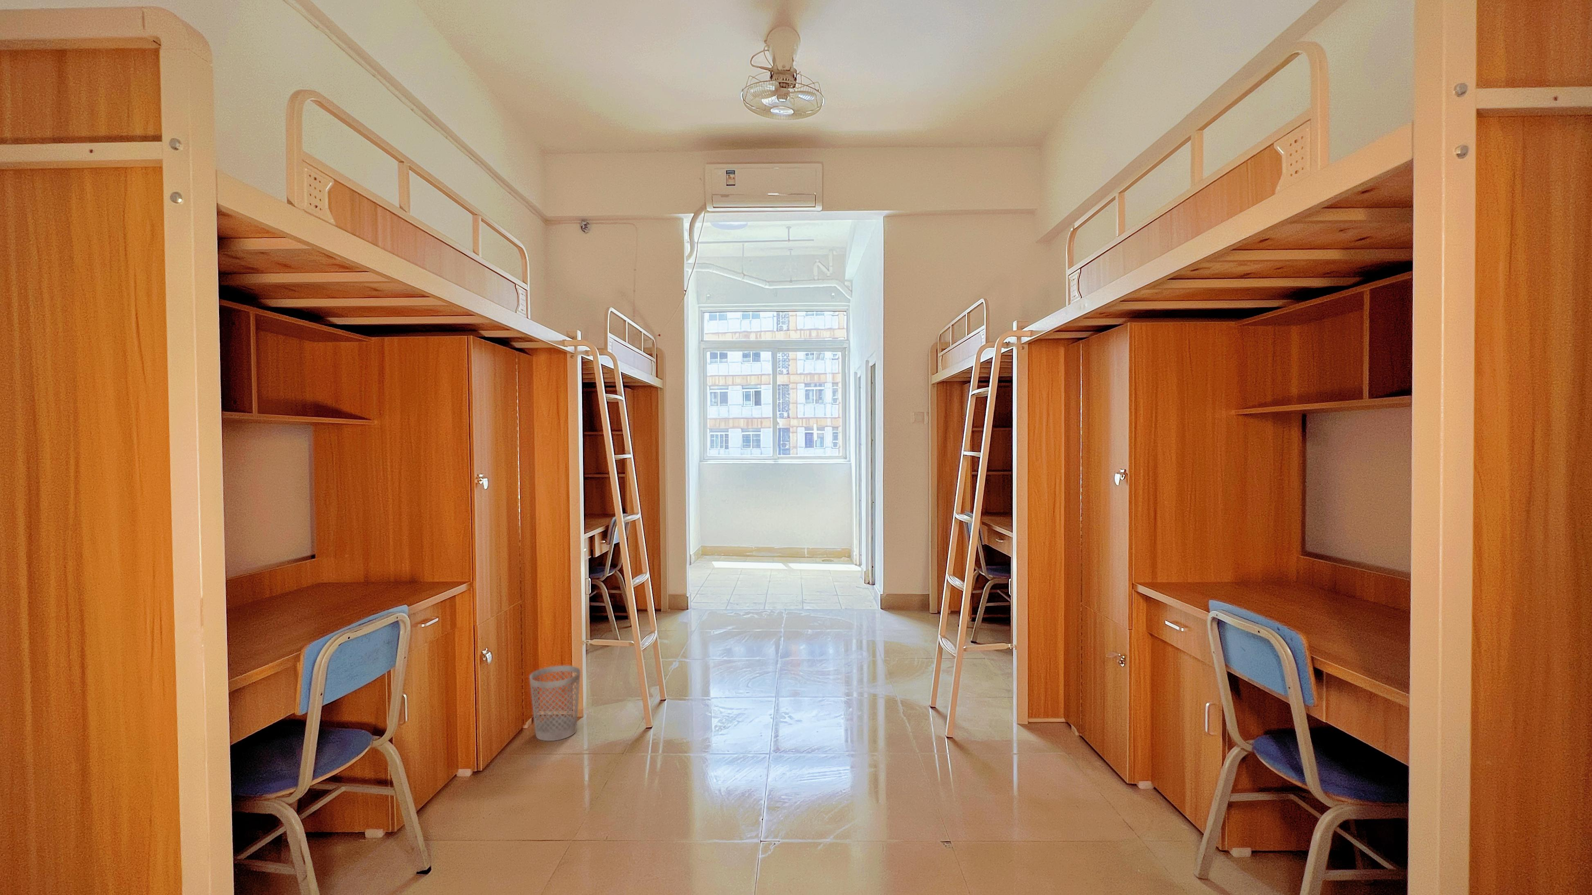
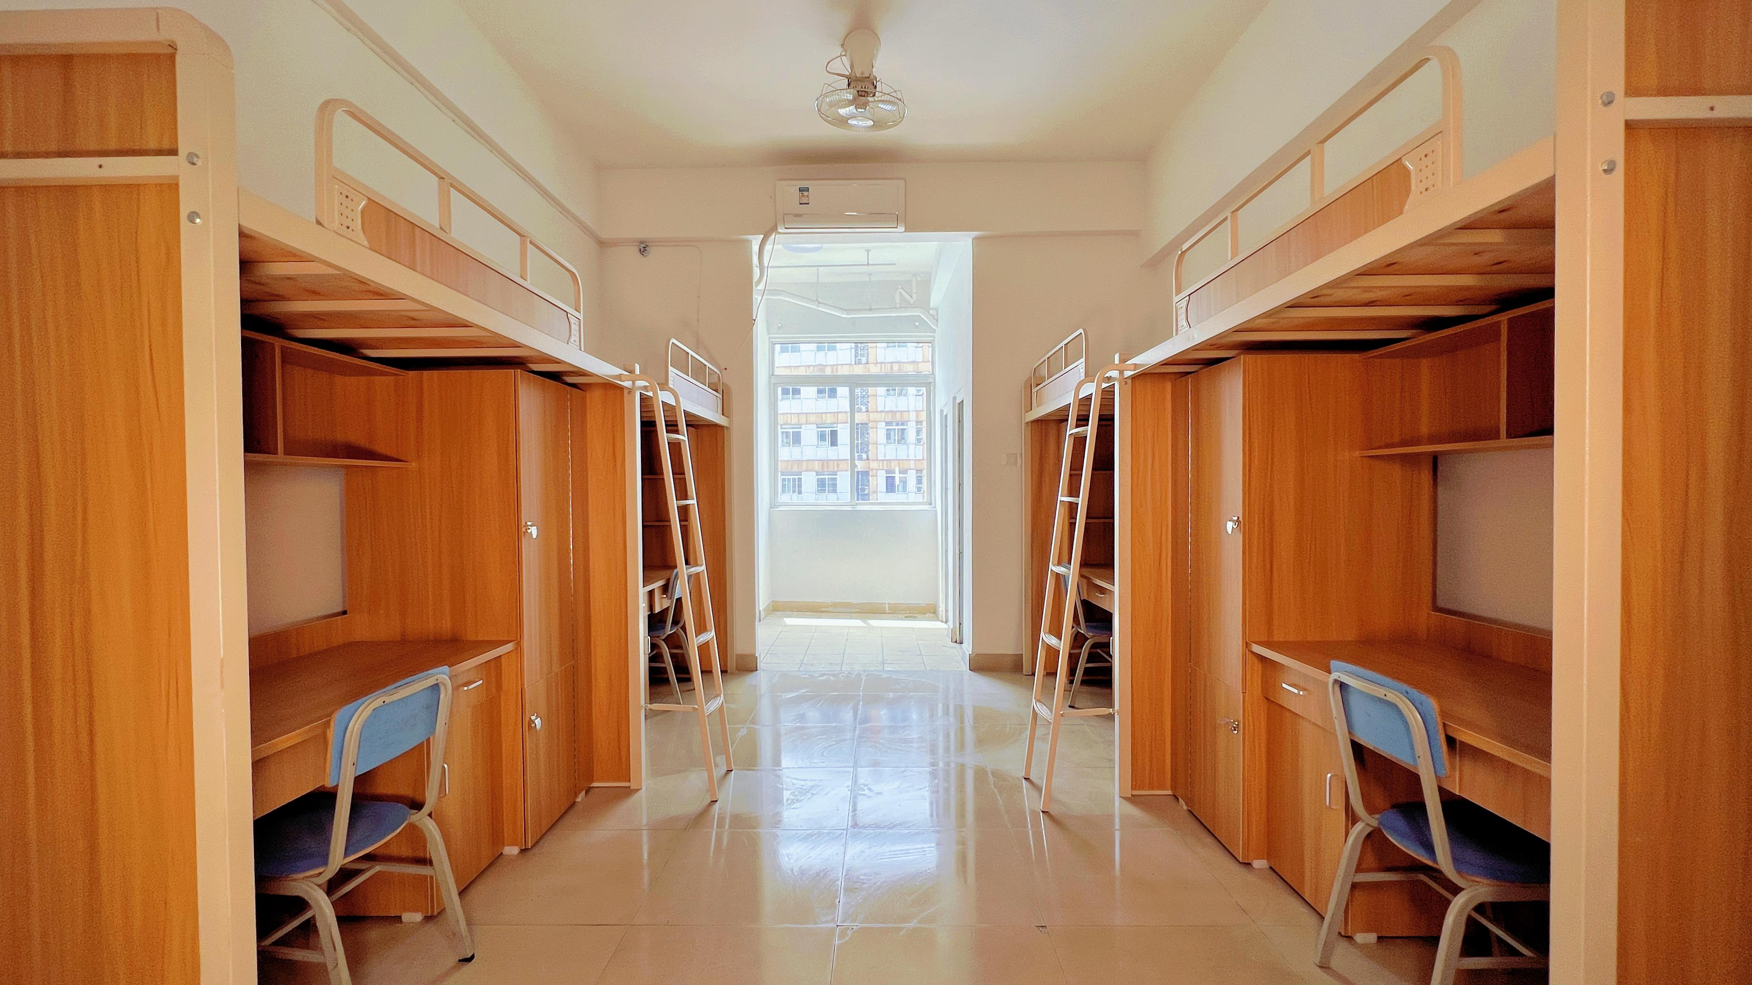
- wastebasket (555, 703)
